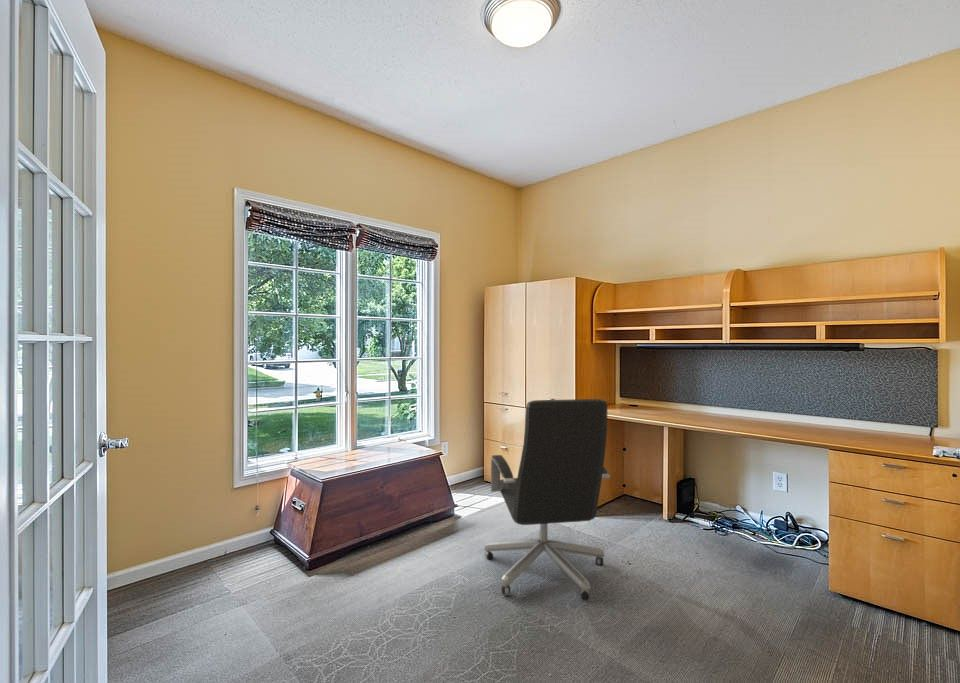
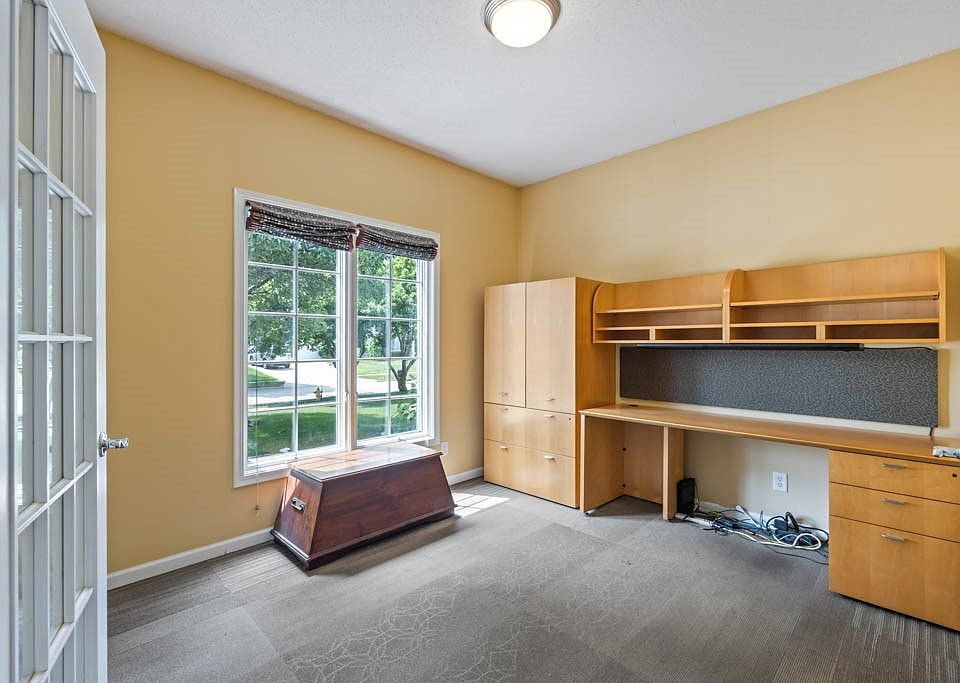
- office chair (550, 482)
